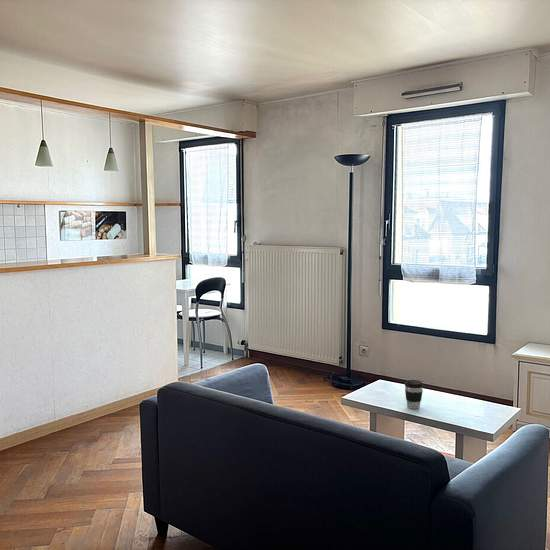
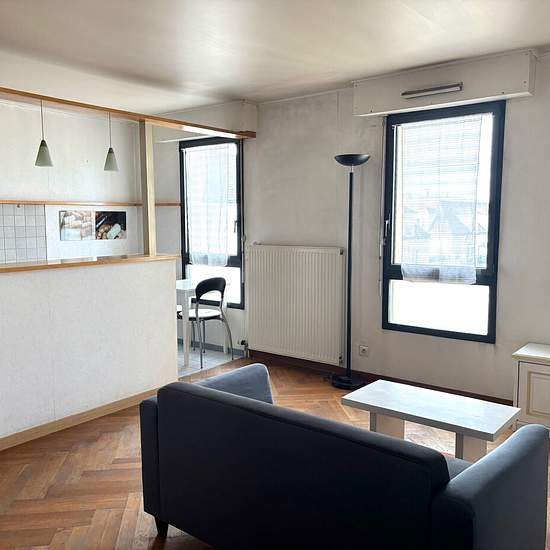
- coffee cup (413, 394)
